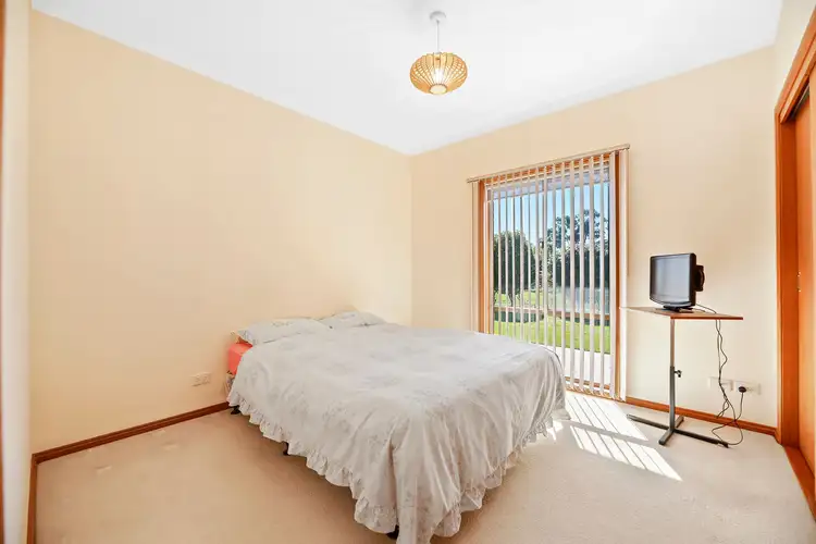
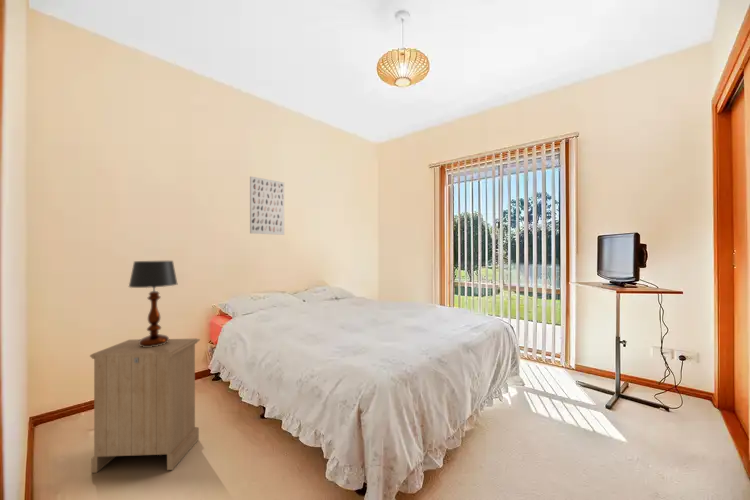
+ cabinet (149, 399)
+ wall art (267, 206)
+ table lamp (154, 302)
